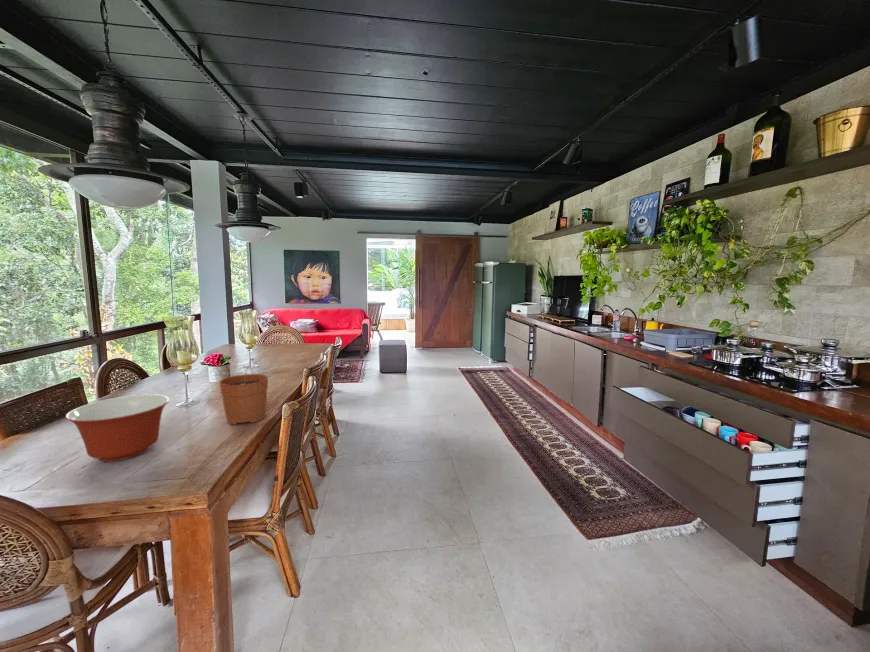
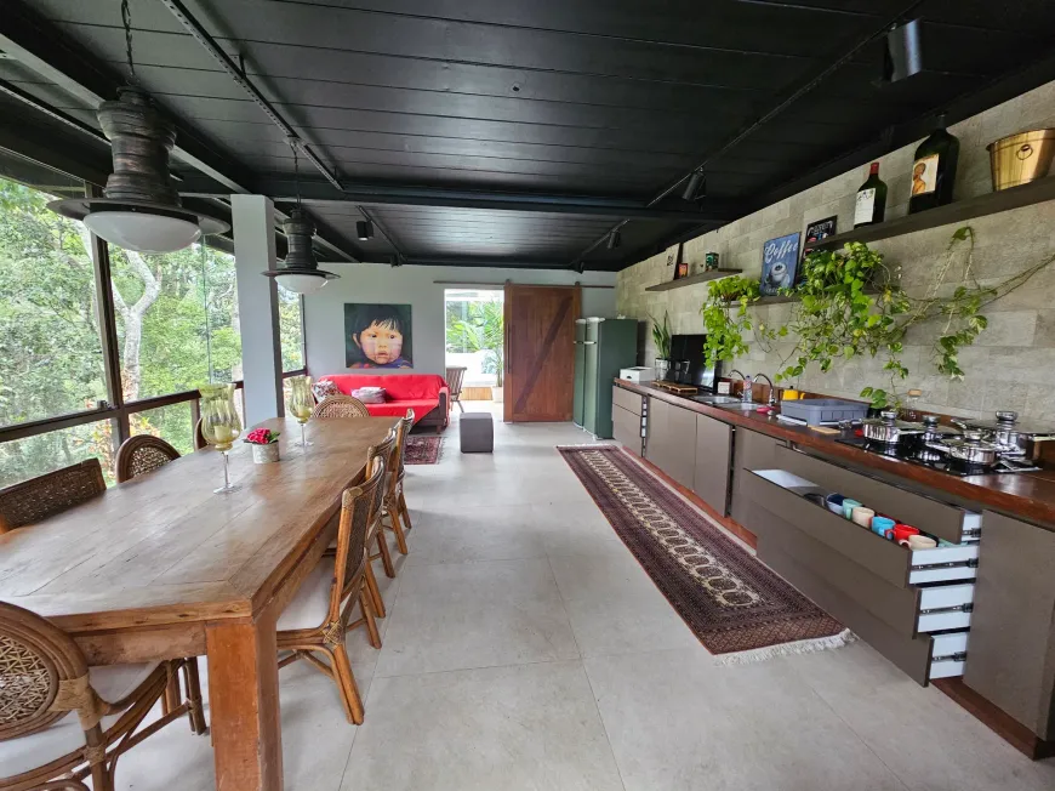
- plant pot (245, 389)
- mixing bowl (123, 429)
